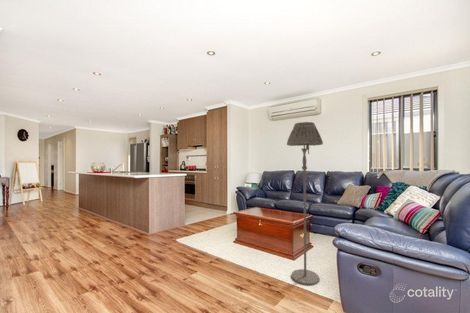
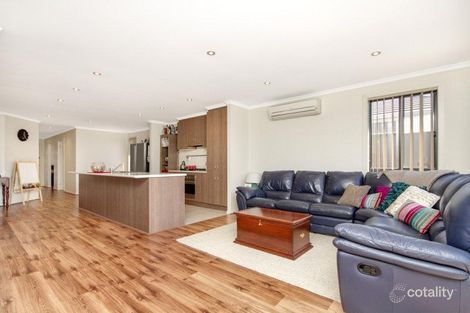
- floor lamp (304, 200)
